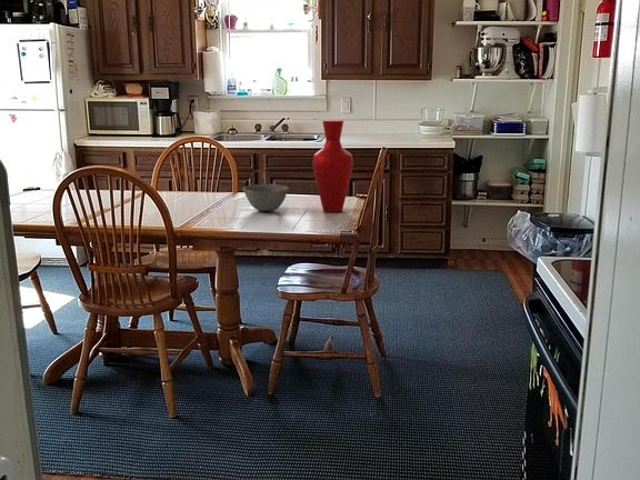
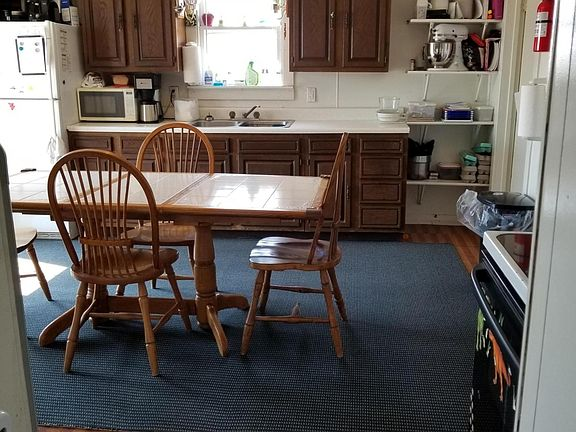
- vase (332, 166)
- bowl (266, 199)
